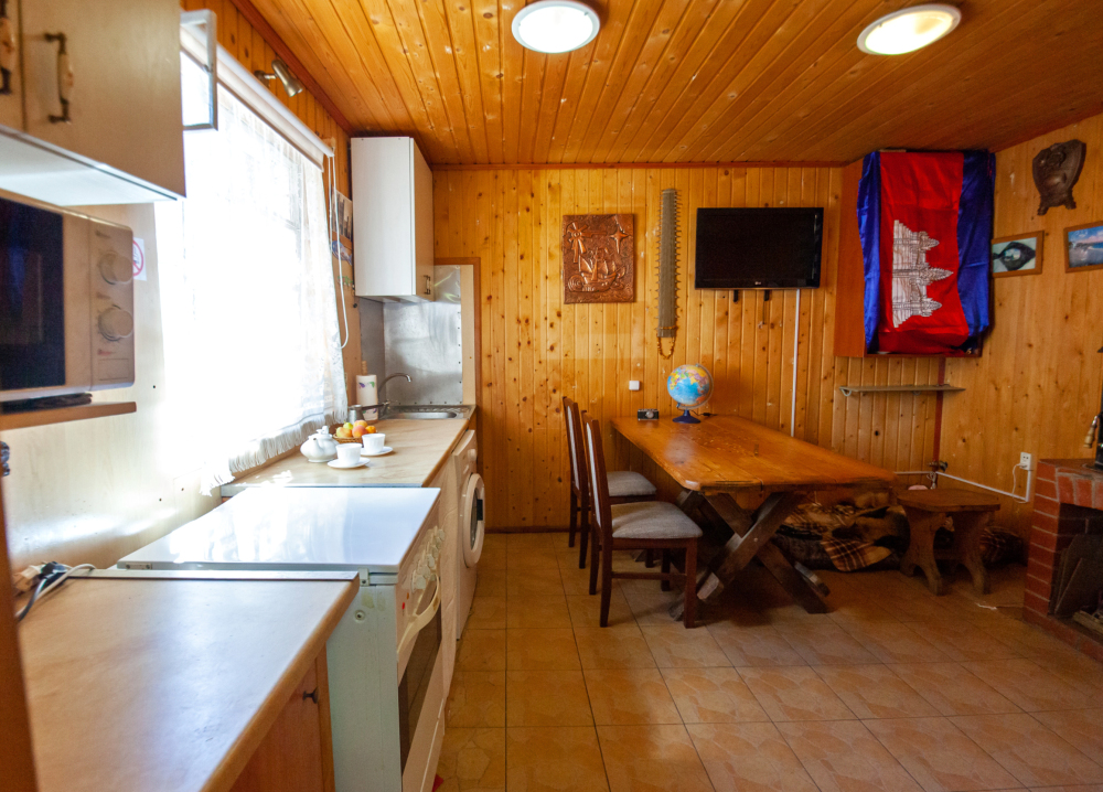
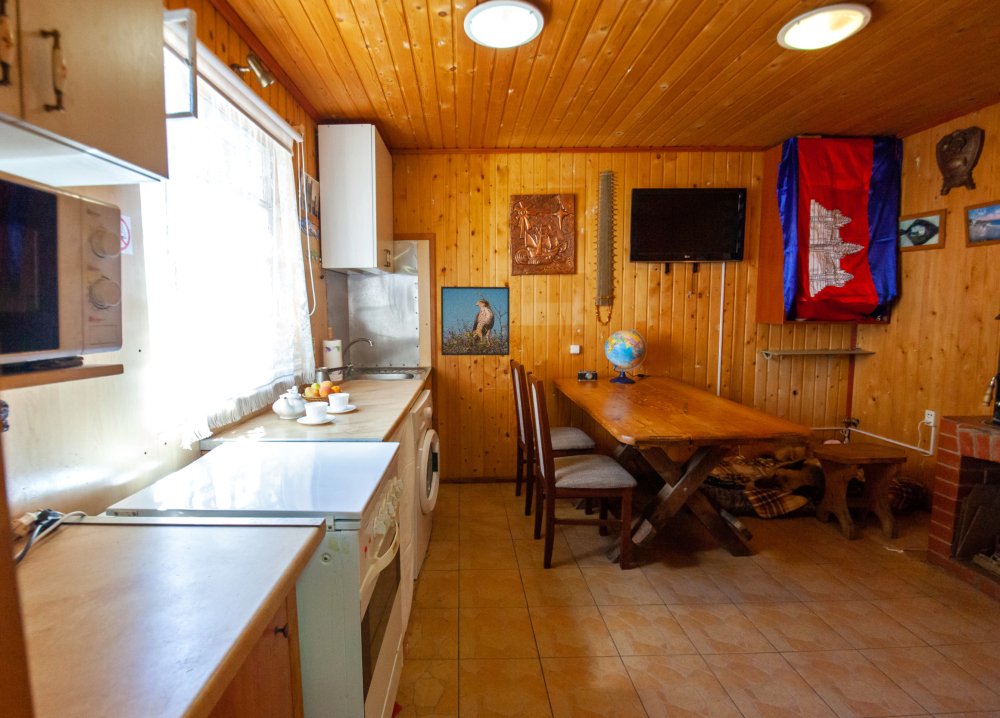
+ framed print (475, 321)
